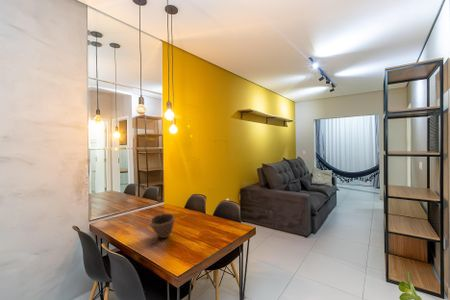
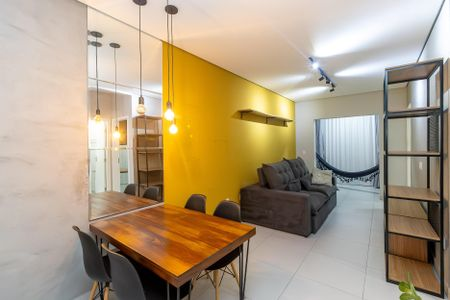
- bowl (162, 226)
